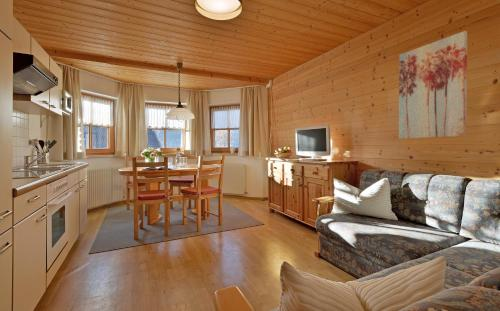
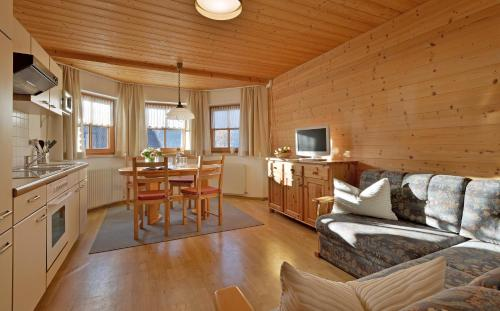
- wall art (429, 91)
